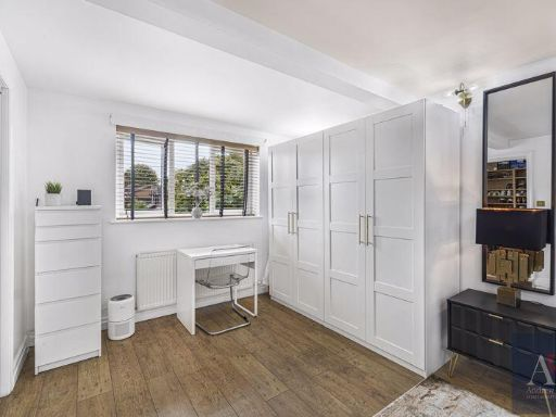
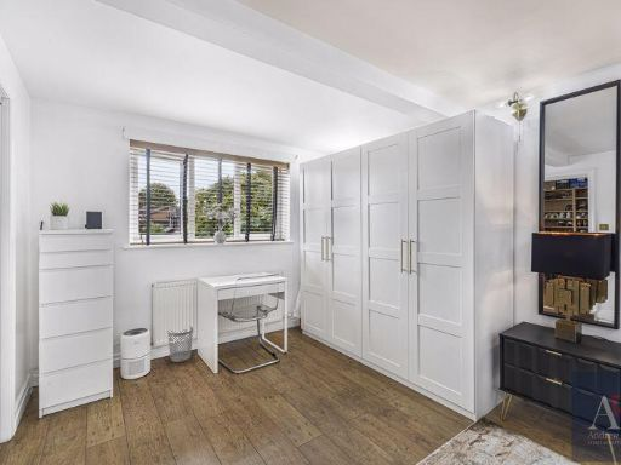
+ wastebasket (180, 344)
